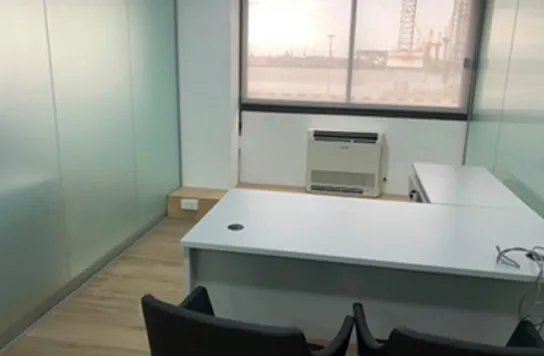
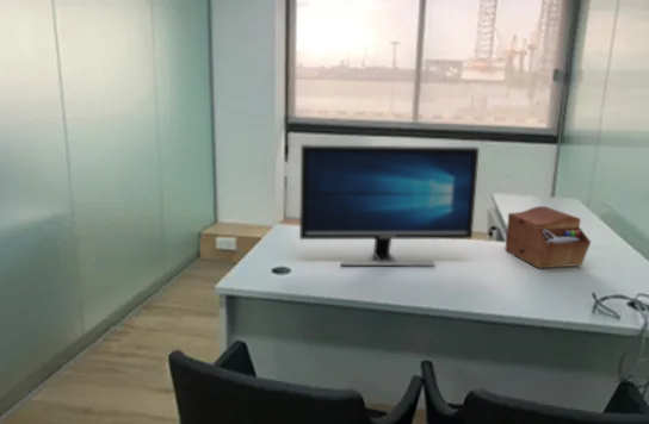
+ computer monitor (387, 204)
+ sewing box (545, 236)
